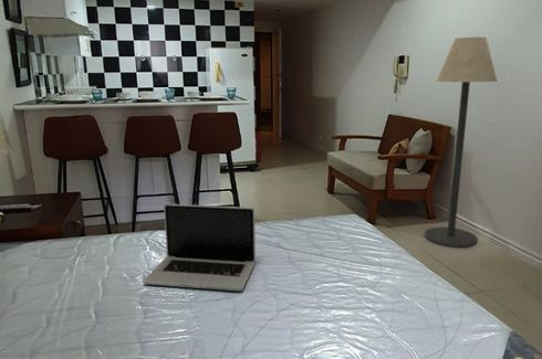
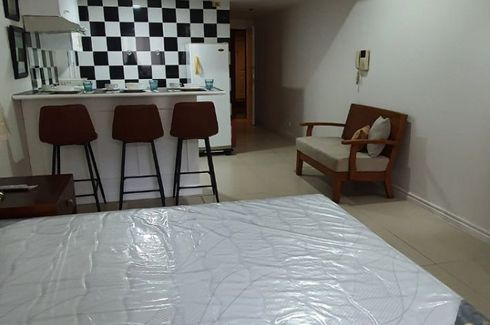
- floor lamp (459, 144)
- laptop (200, 244)
